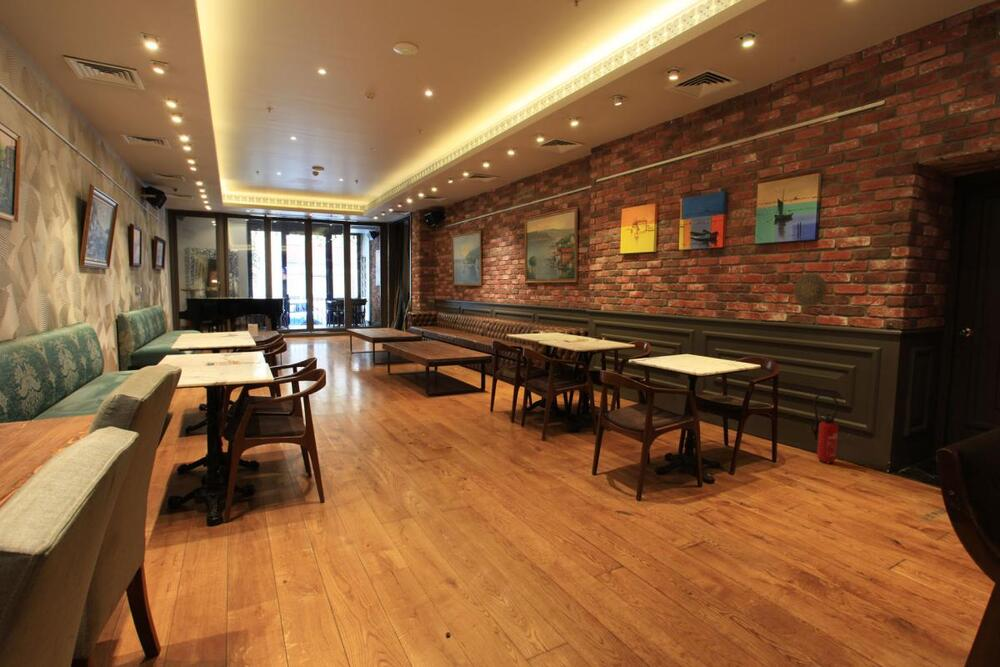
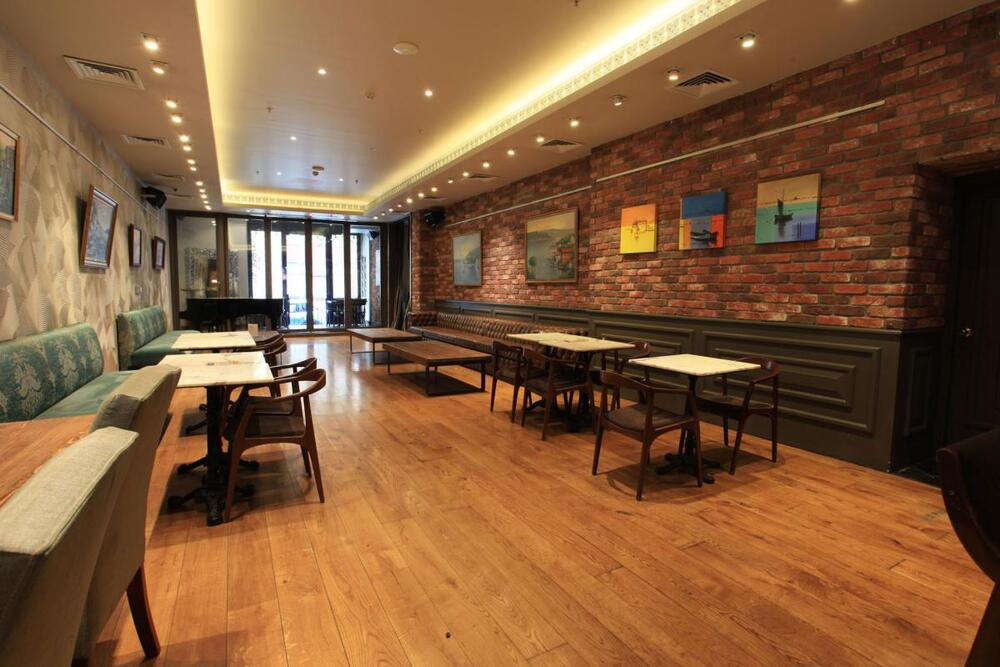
- fire extinguisher (825, 427)
- decorative plate (809, 290)
